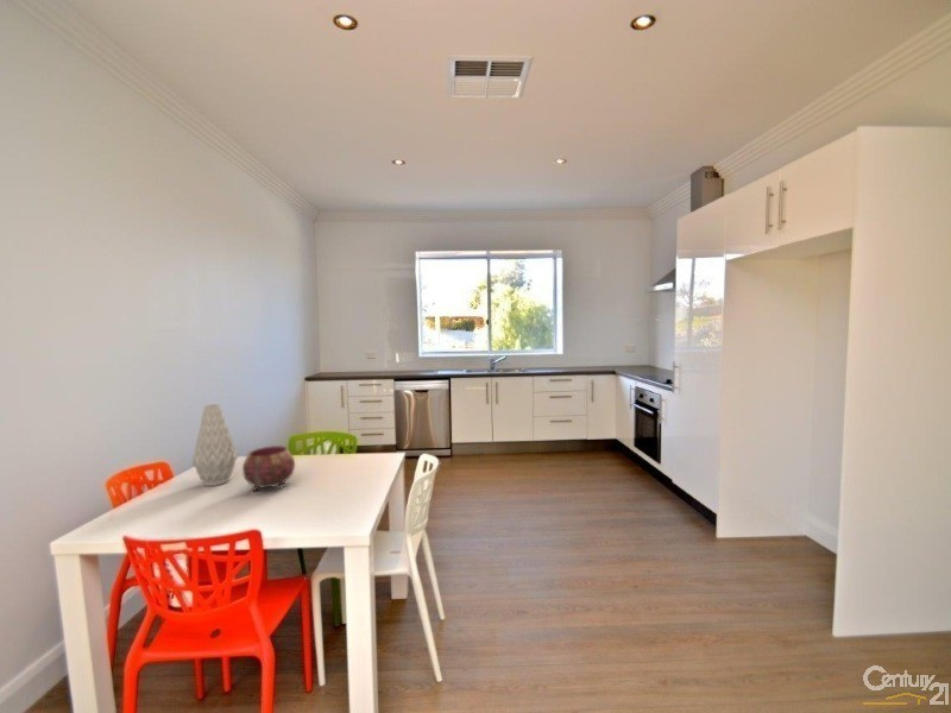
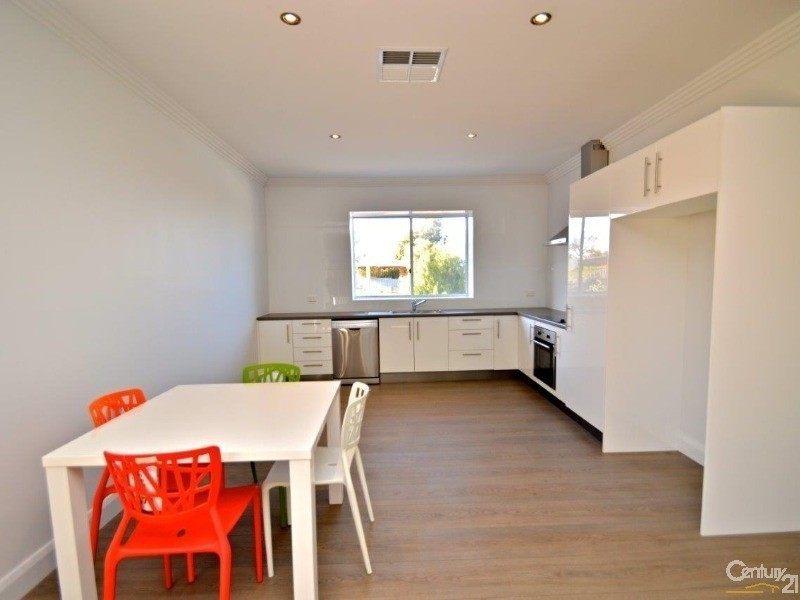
- vase (214, 443)
- bowl (269, 468)
